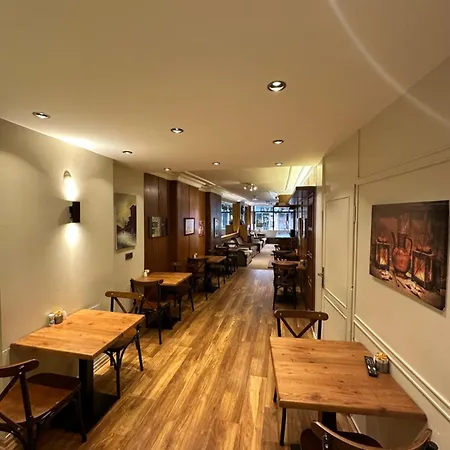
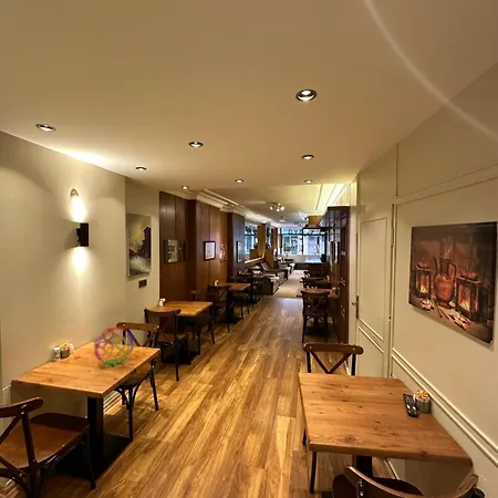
+ decorative orb (114, 344)
